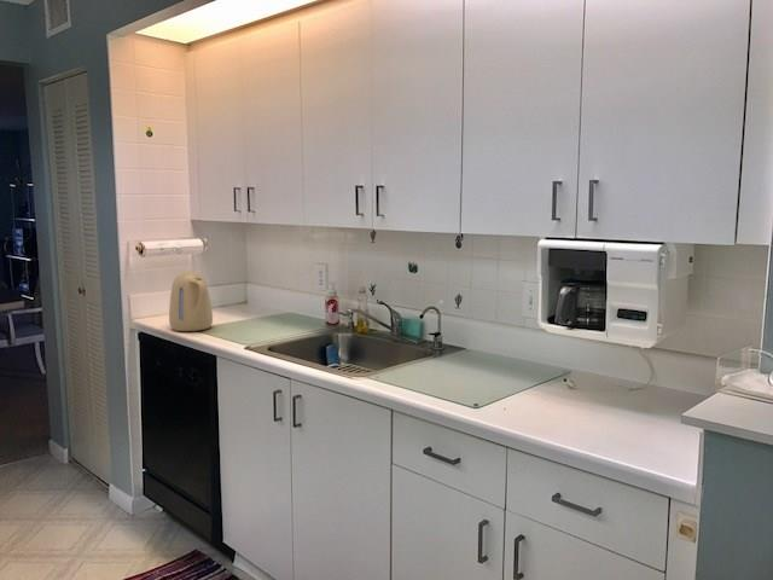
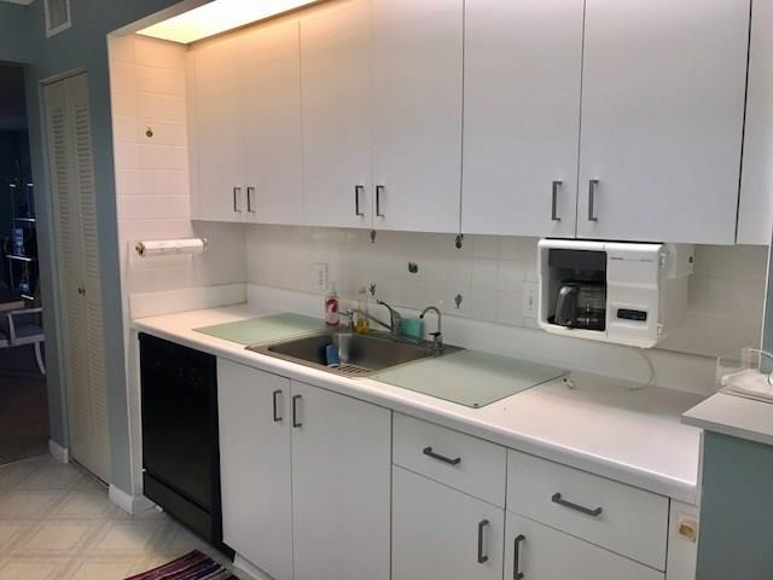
- kettle (191, 300)
